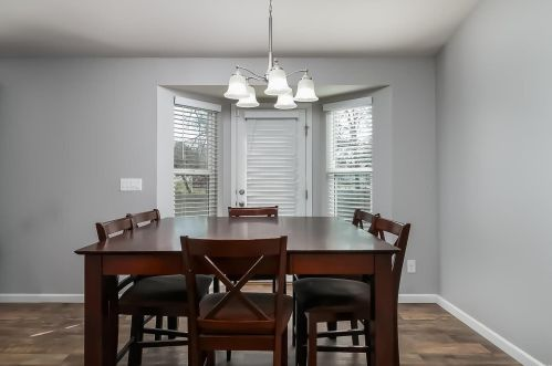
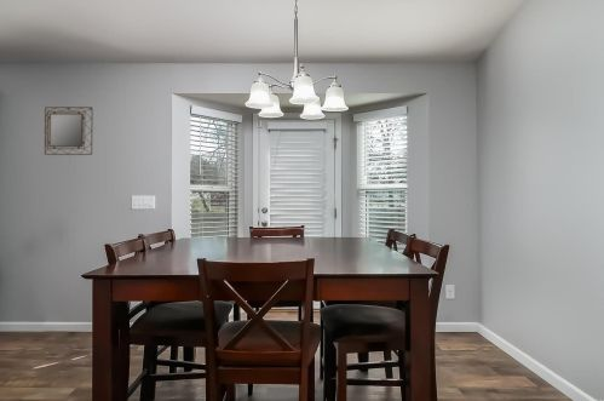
+ home mirror (67, 130)
